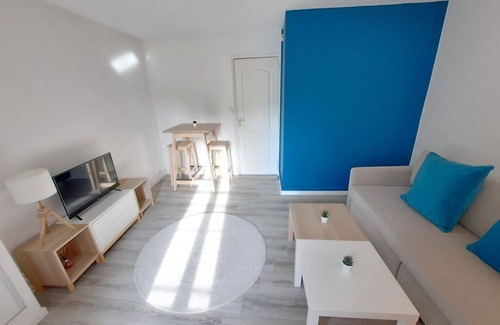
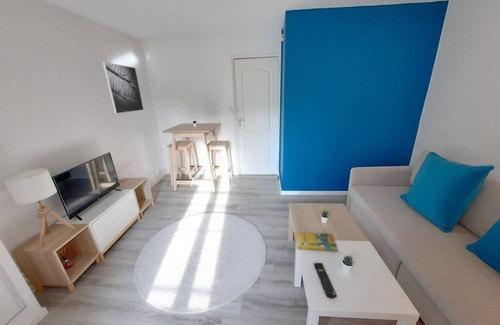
+ booklet (315, 241)
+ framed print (125, 89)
+ remote control (324, 279)
